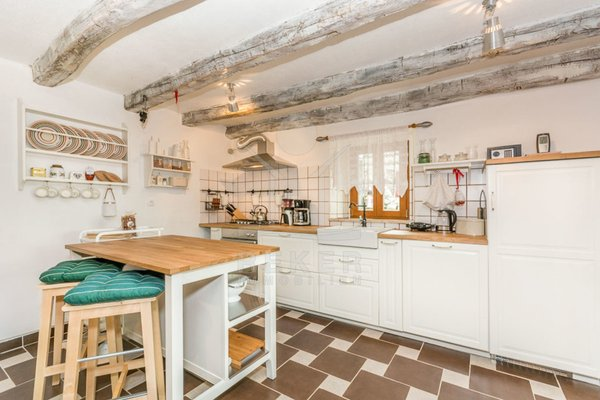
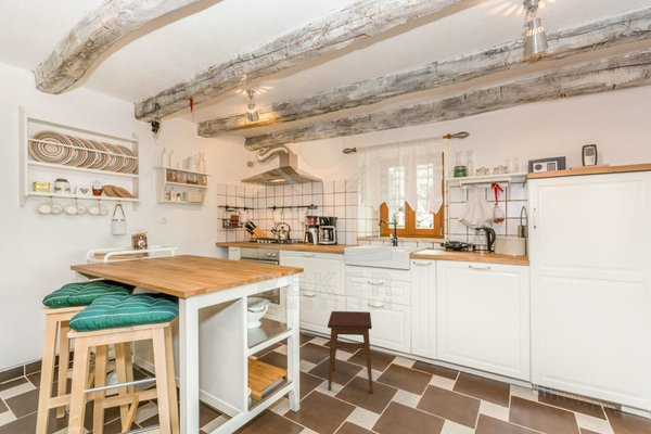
+ stool (350, 347)
